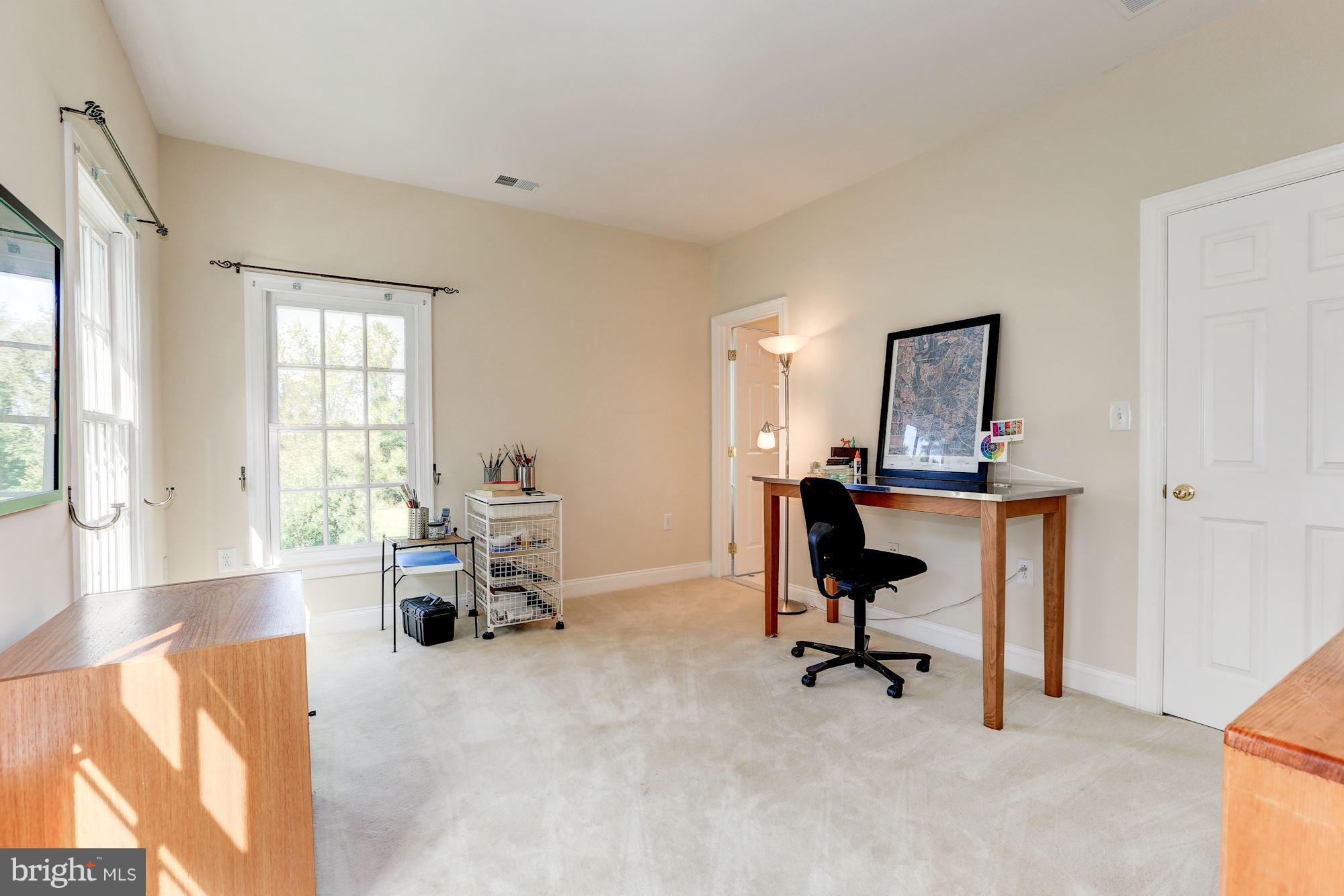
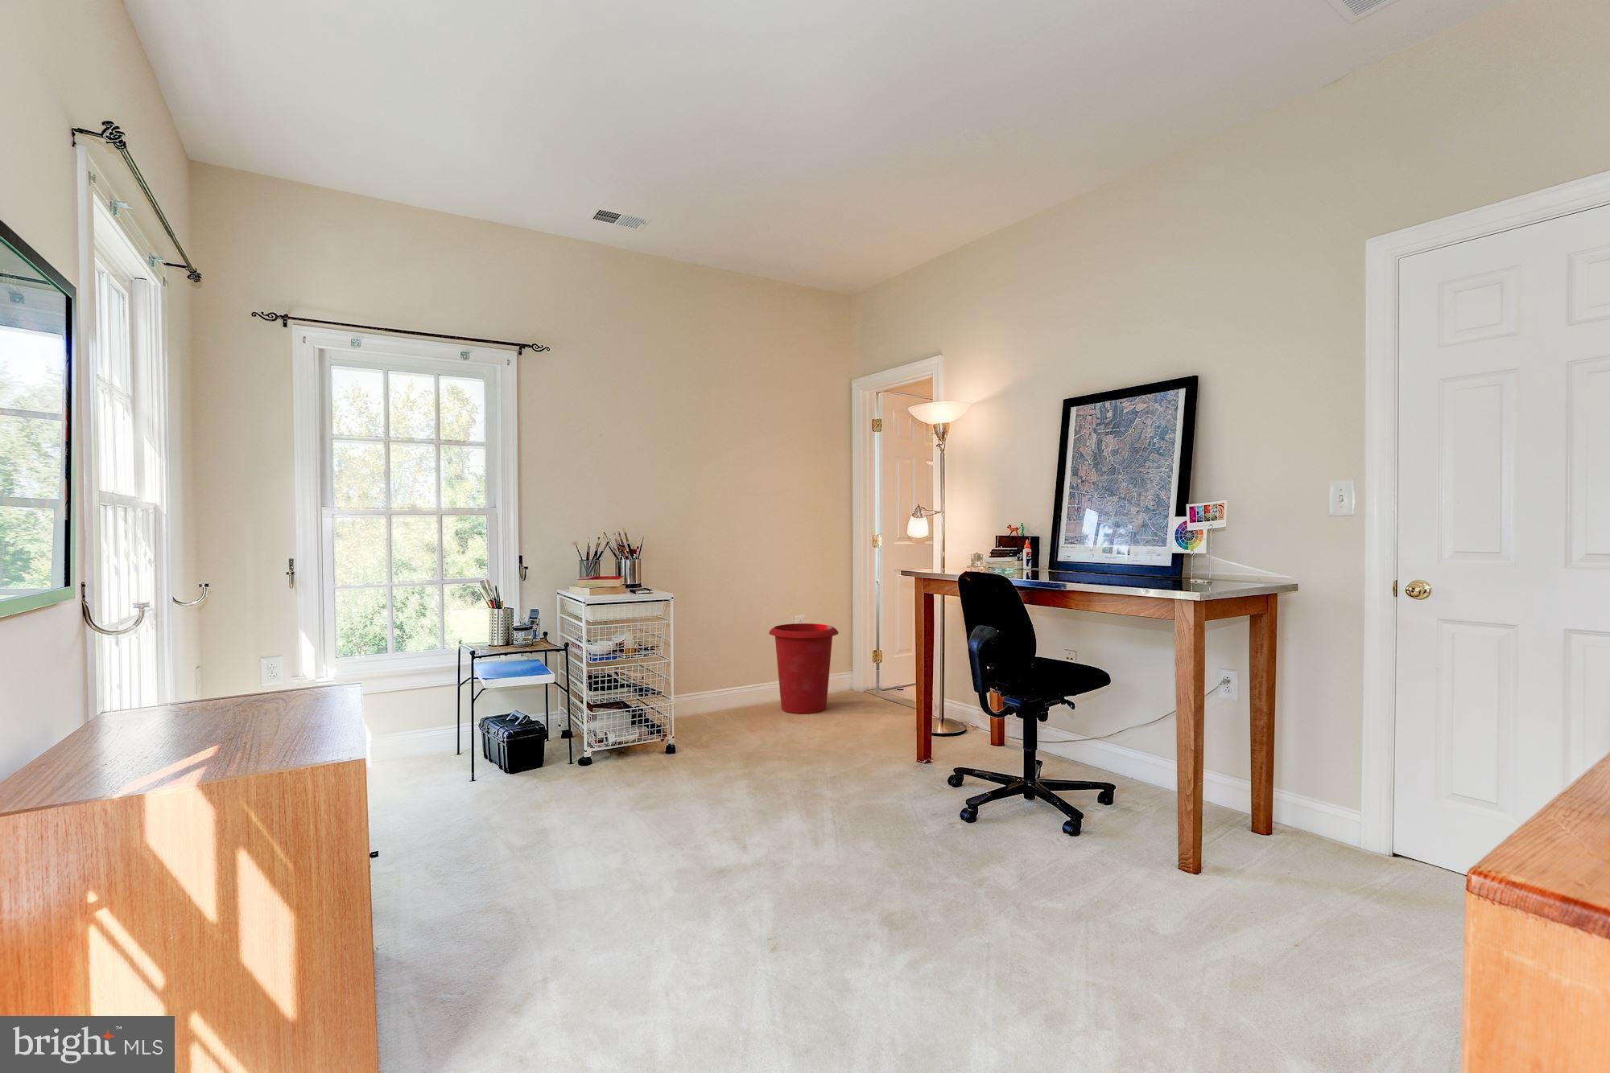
+ waste bin (804, 667)
